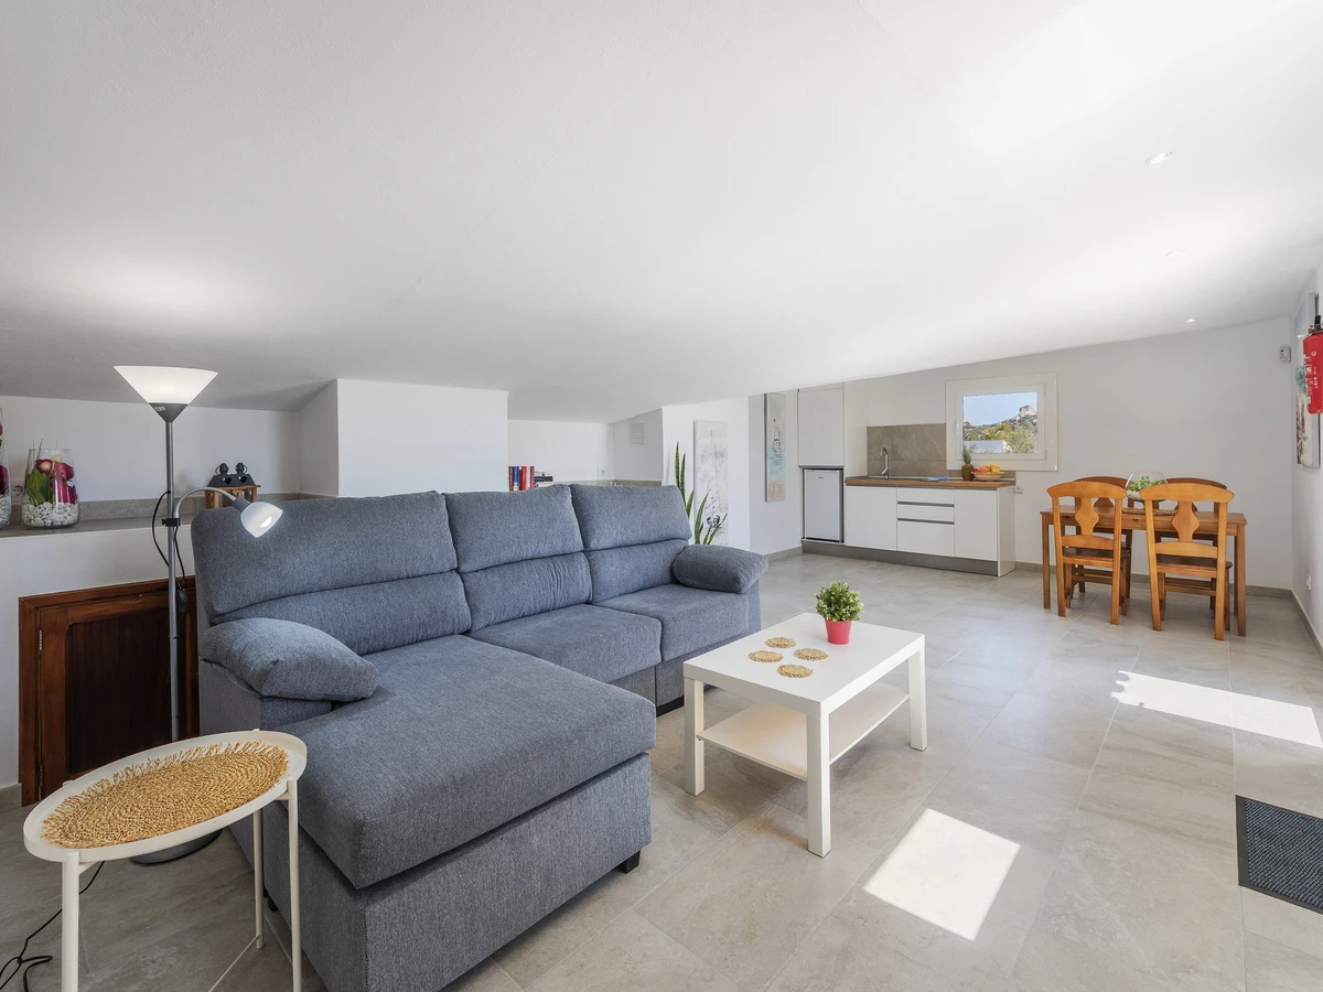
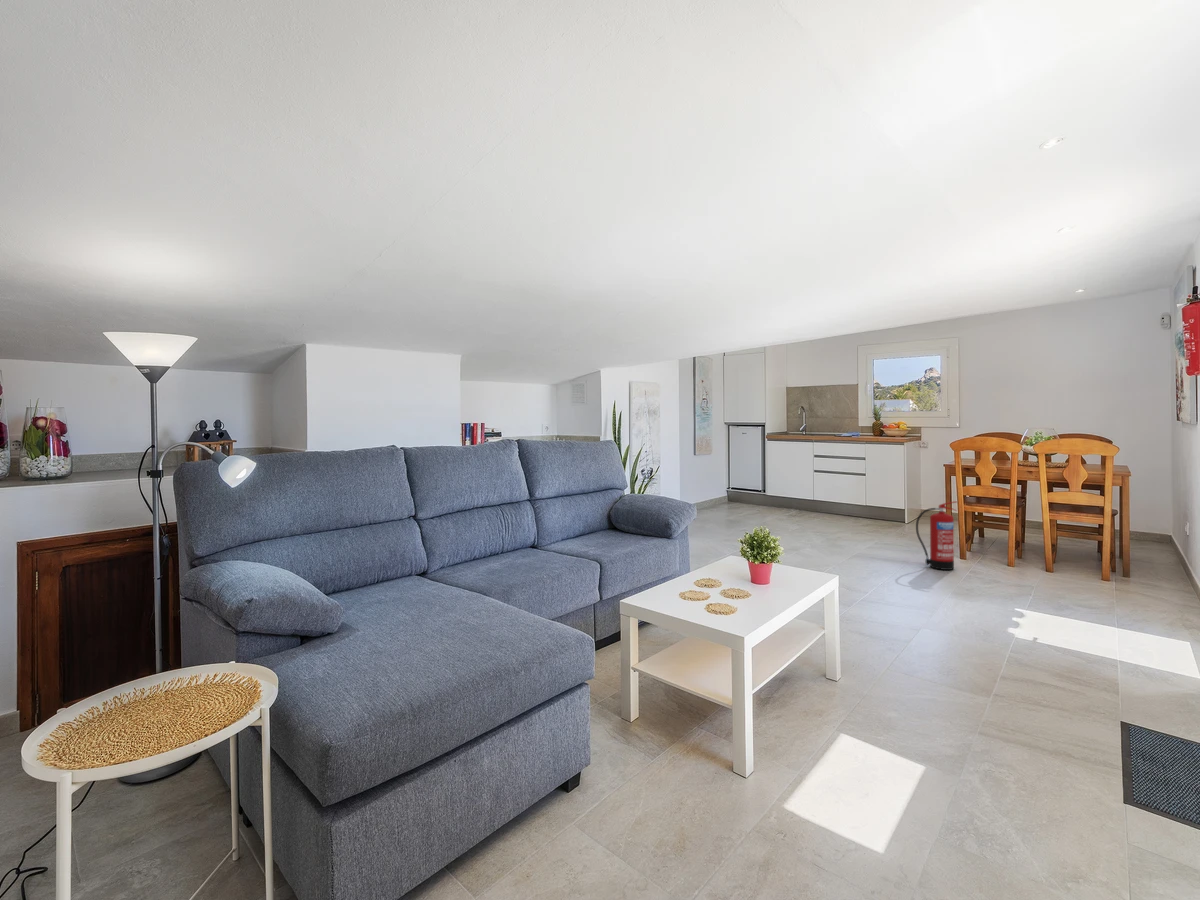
+ fire extinguisher (936, 534)
